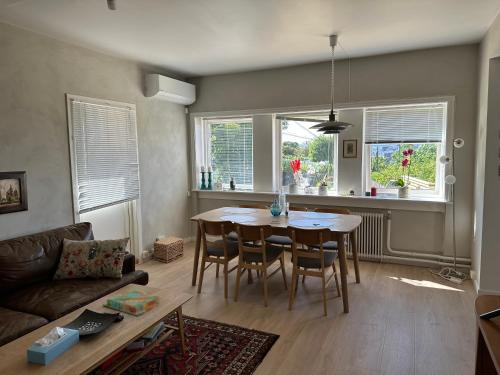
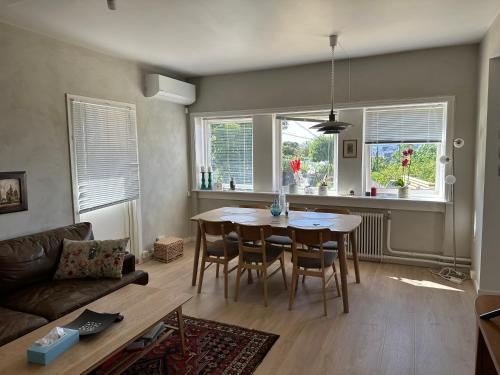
- board game (132, 301)
